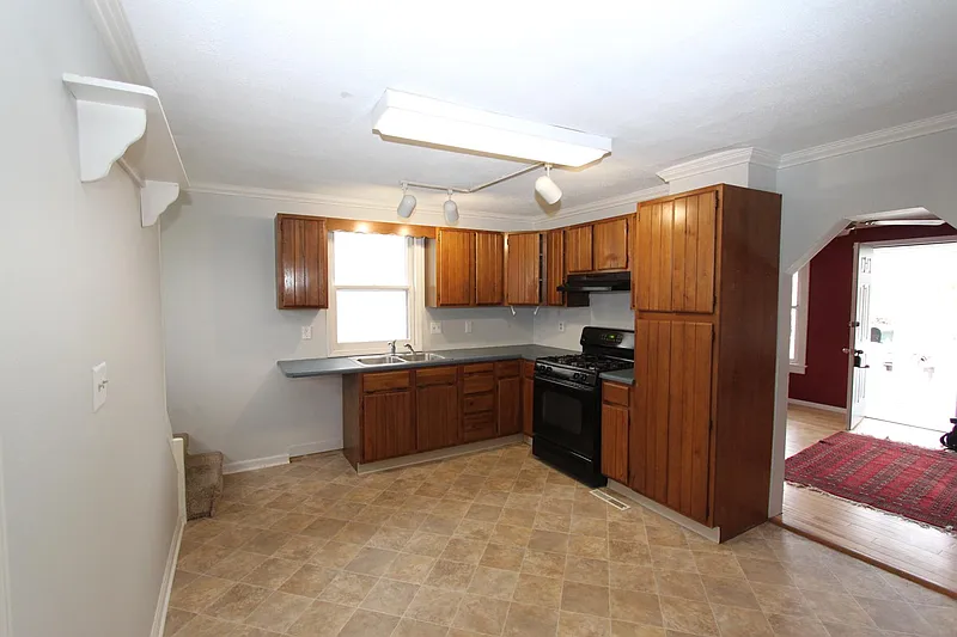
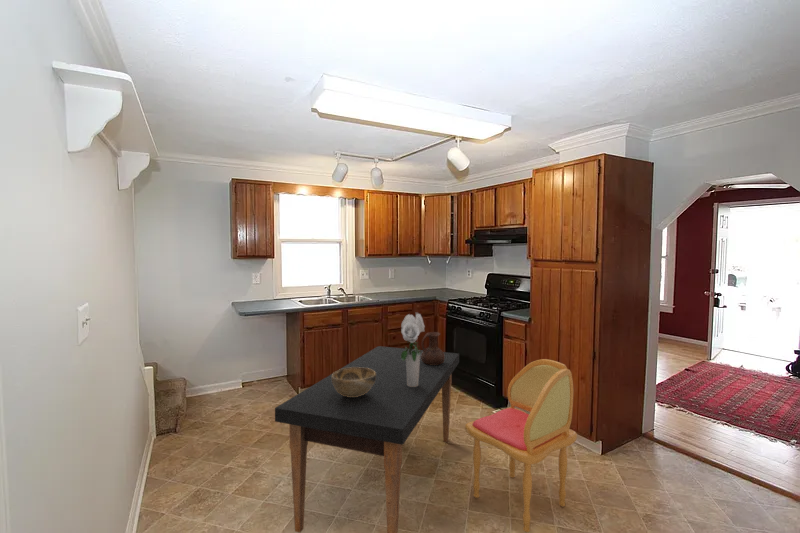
+ decorative bowl (354, 383)
+ dining chair (519, 433)
+ ceramic pitcher (432, 347)
+ bouquet (410, 348)
+ dining table (386, 426)
